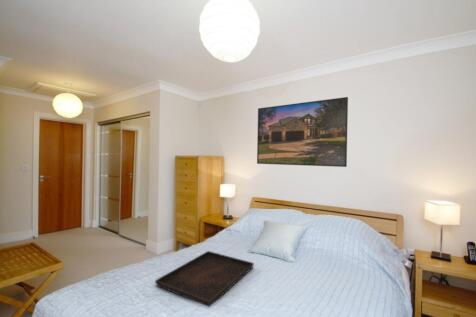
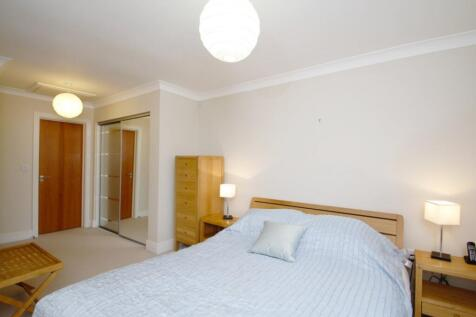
- serving tray (208, 273)
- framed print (297, 134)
